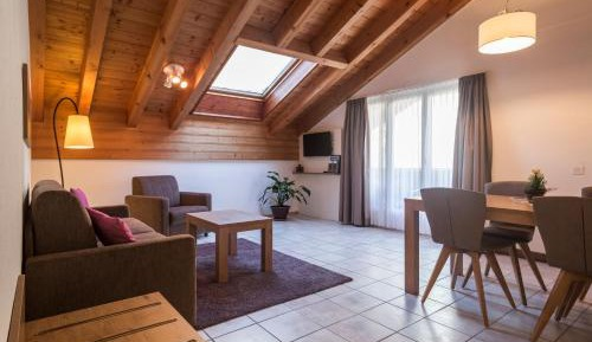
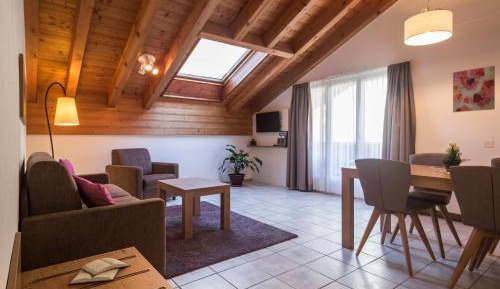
+ diary (102, 267)
+ wall art (472, 90)
